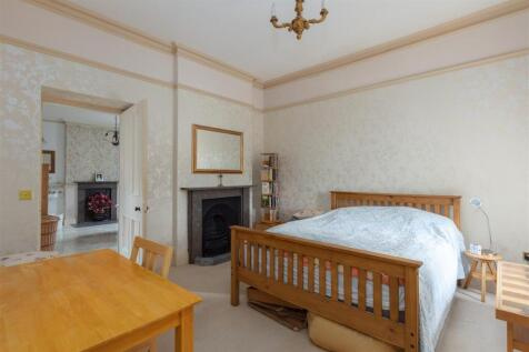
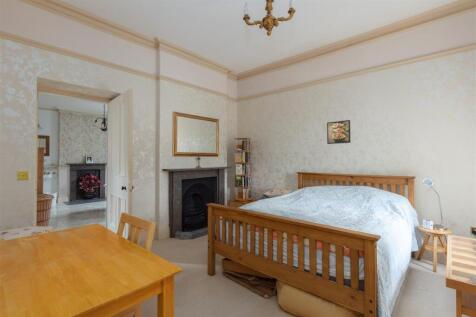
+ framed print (338, 132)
